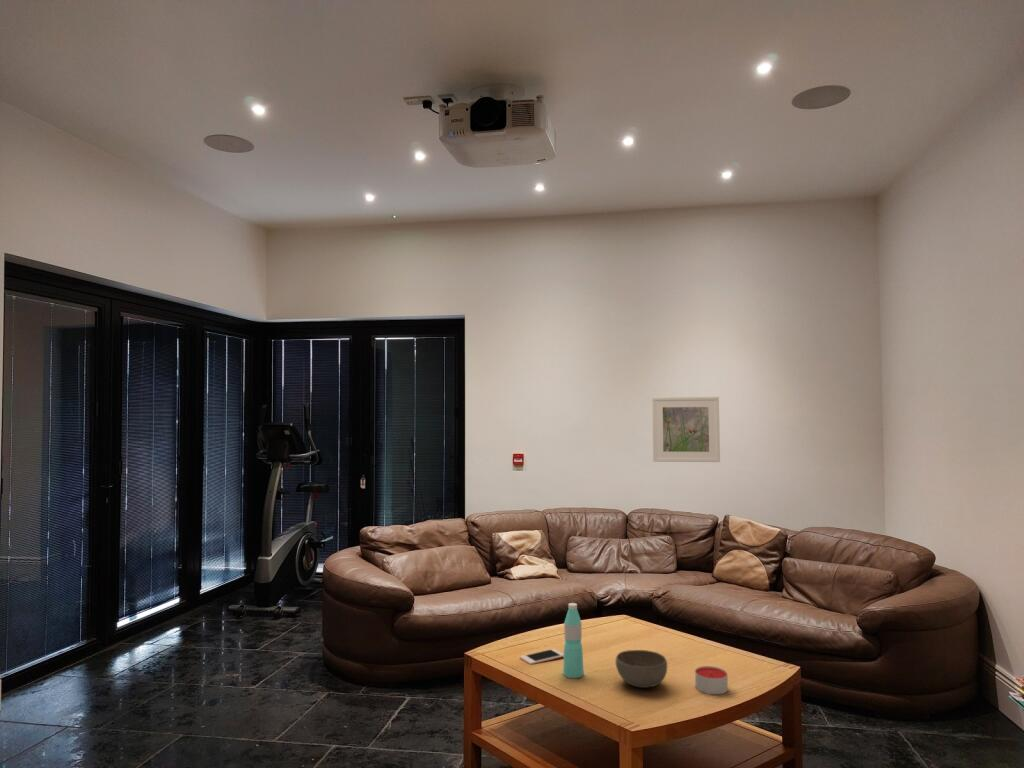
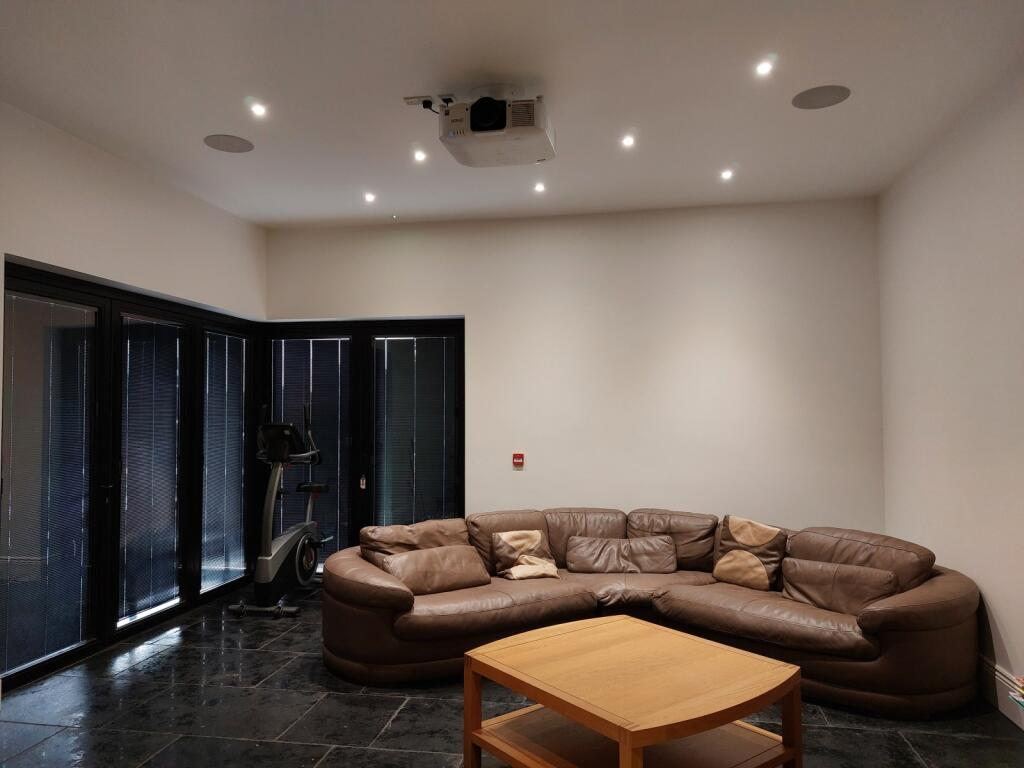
- cell phone (542, 656)
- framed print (685, 429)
- bowl (641, 670)
- water bottle (573, 639)
- candle (711, 679)
